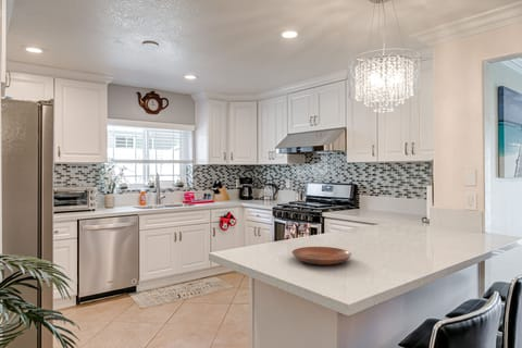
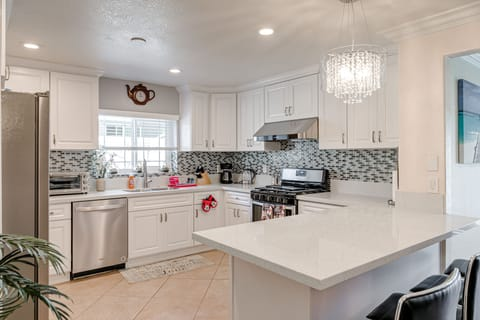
- bowl (321, 256)
